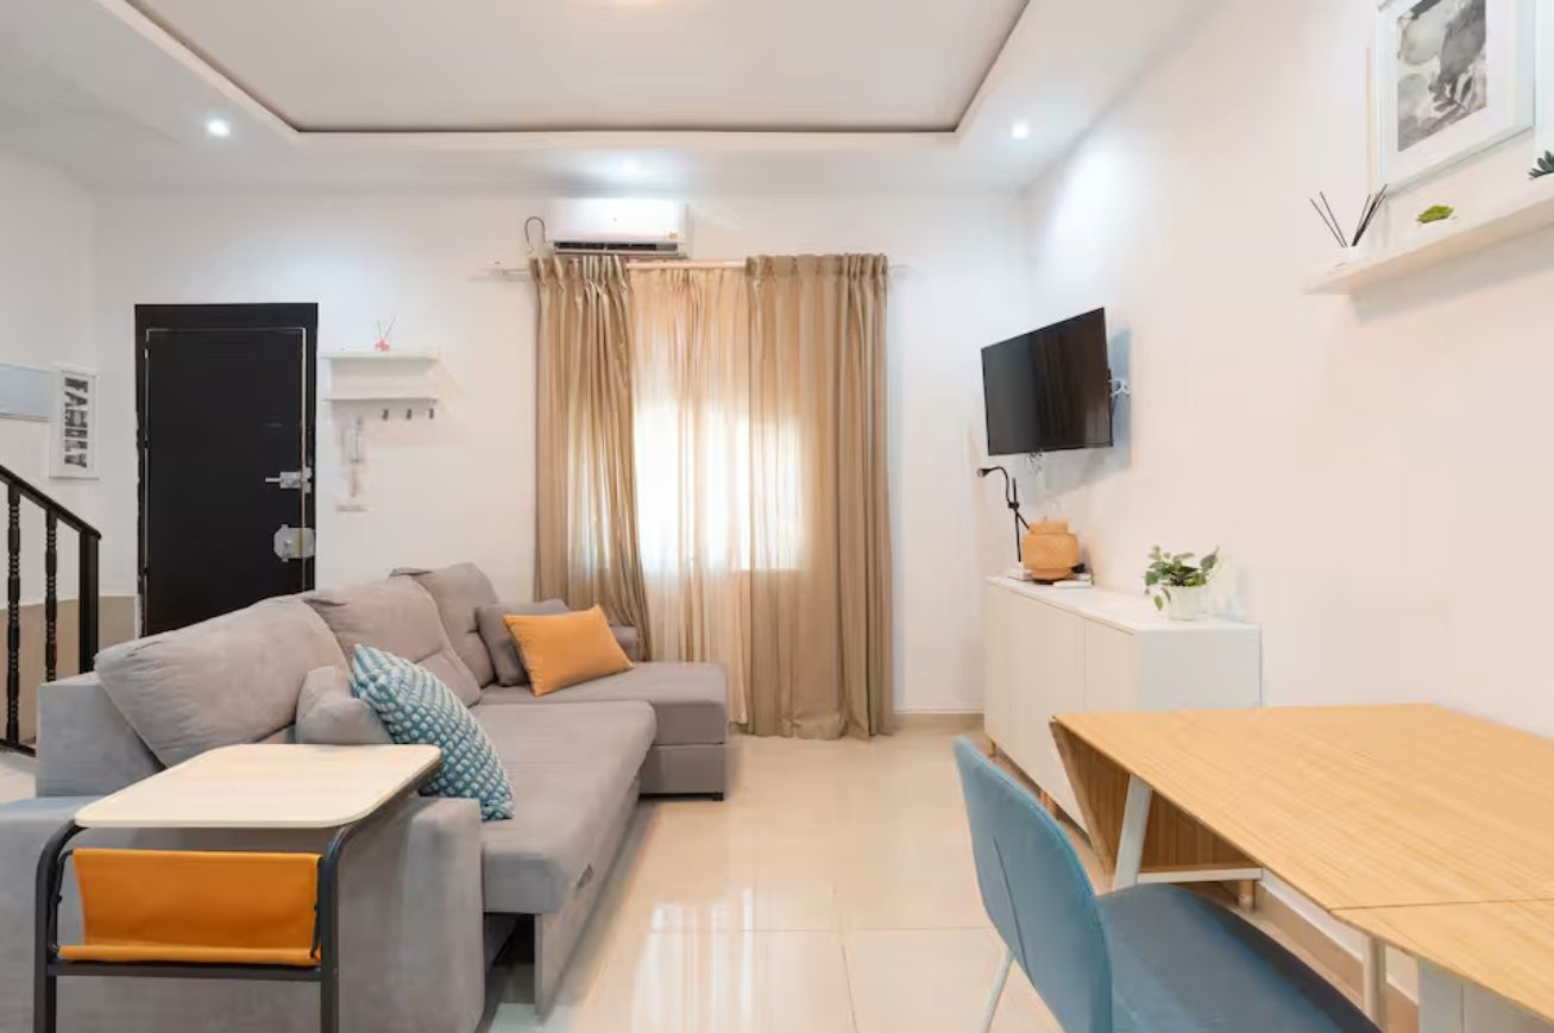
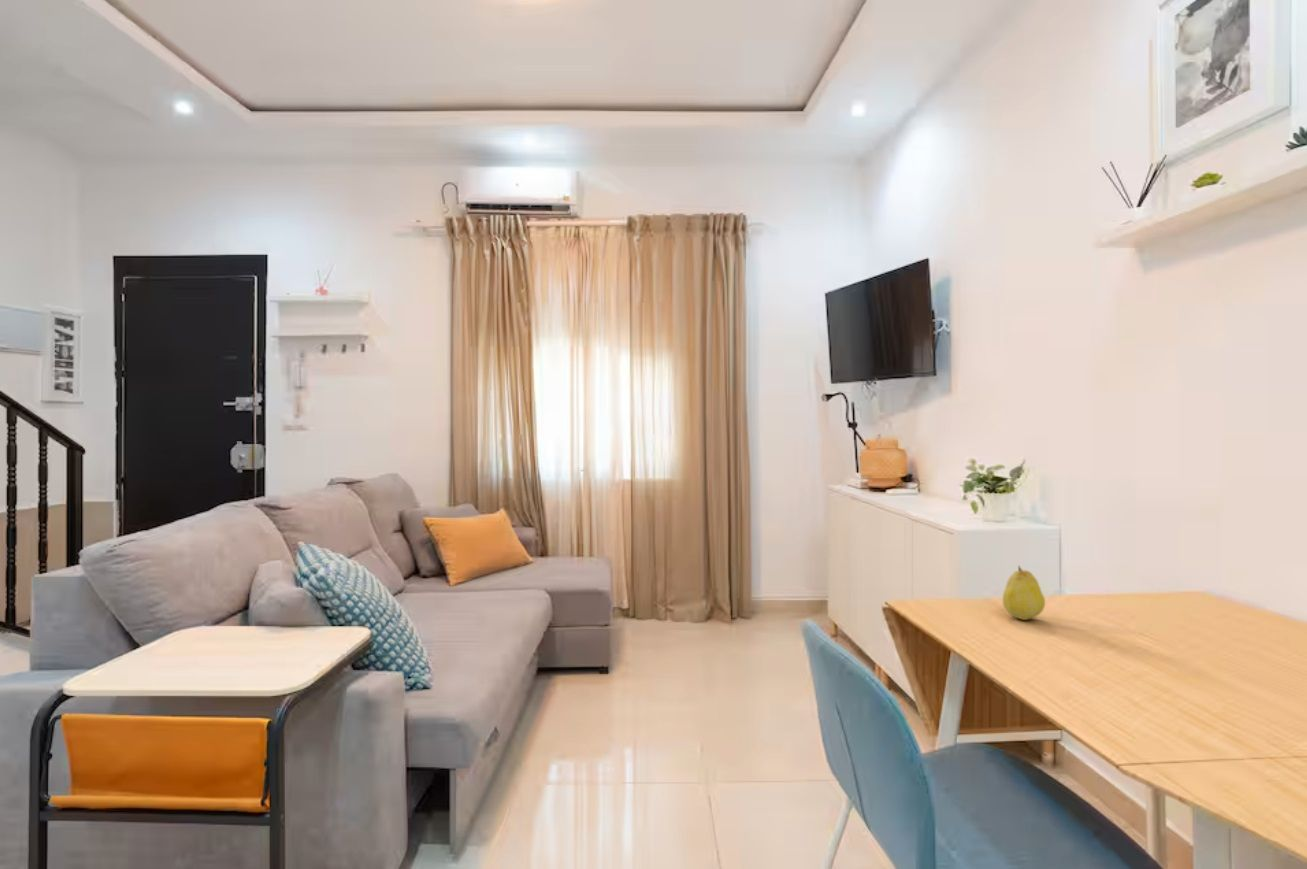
+ fruit (1024, 592)
